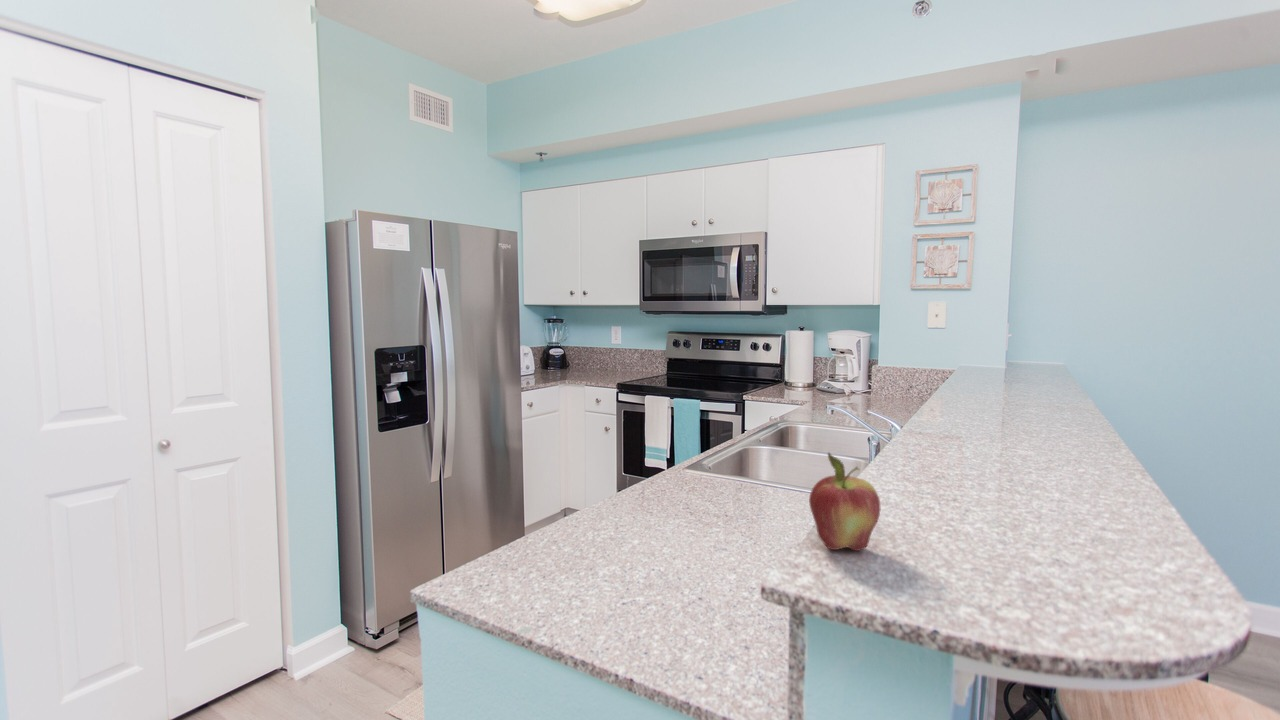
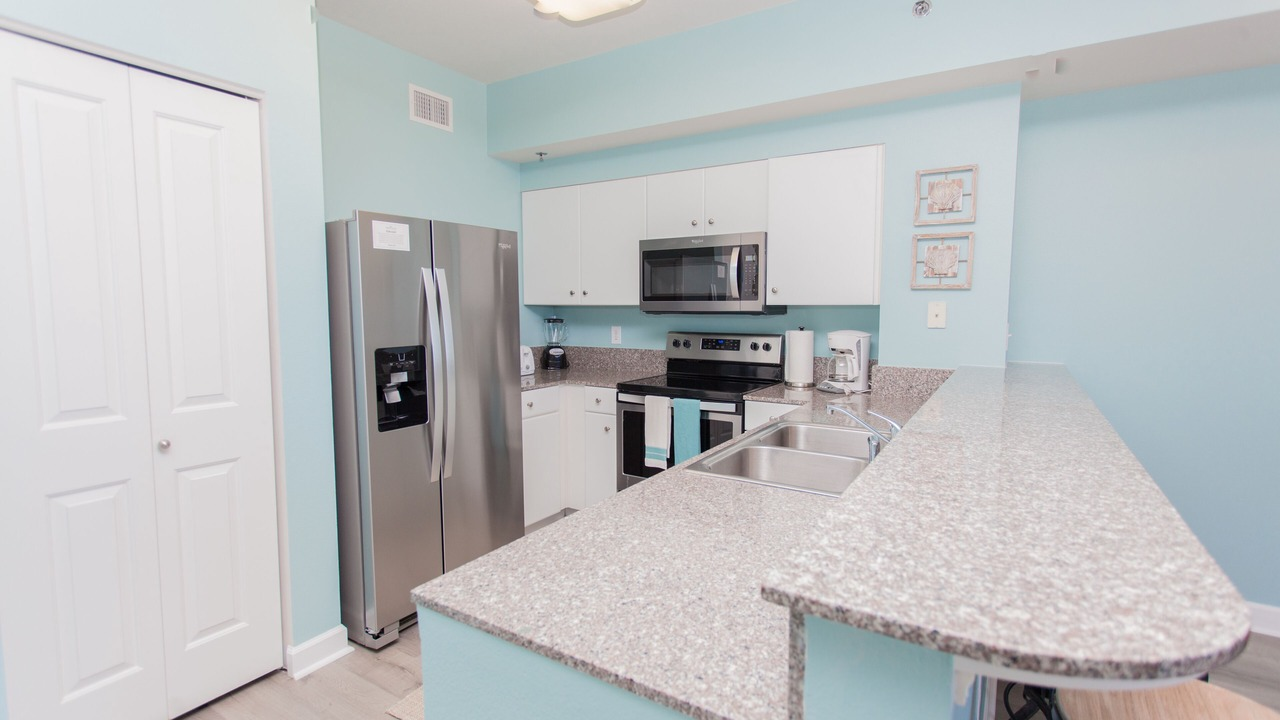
- fruit (844, 499)
